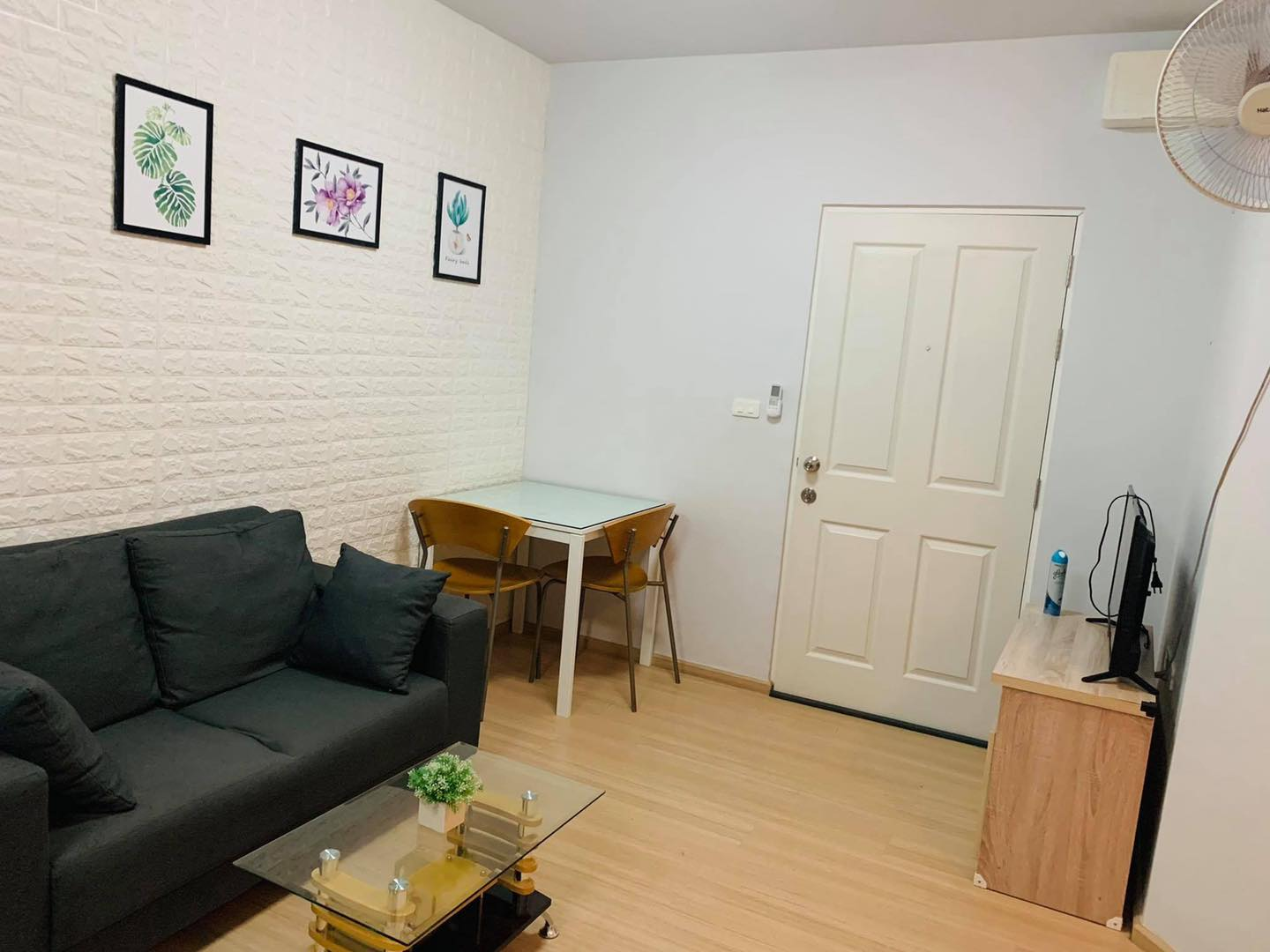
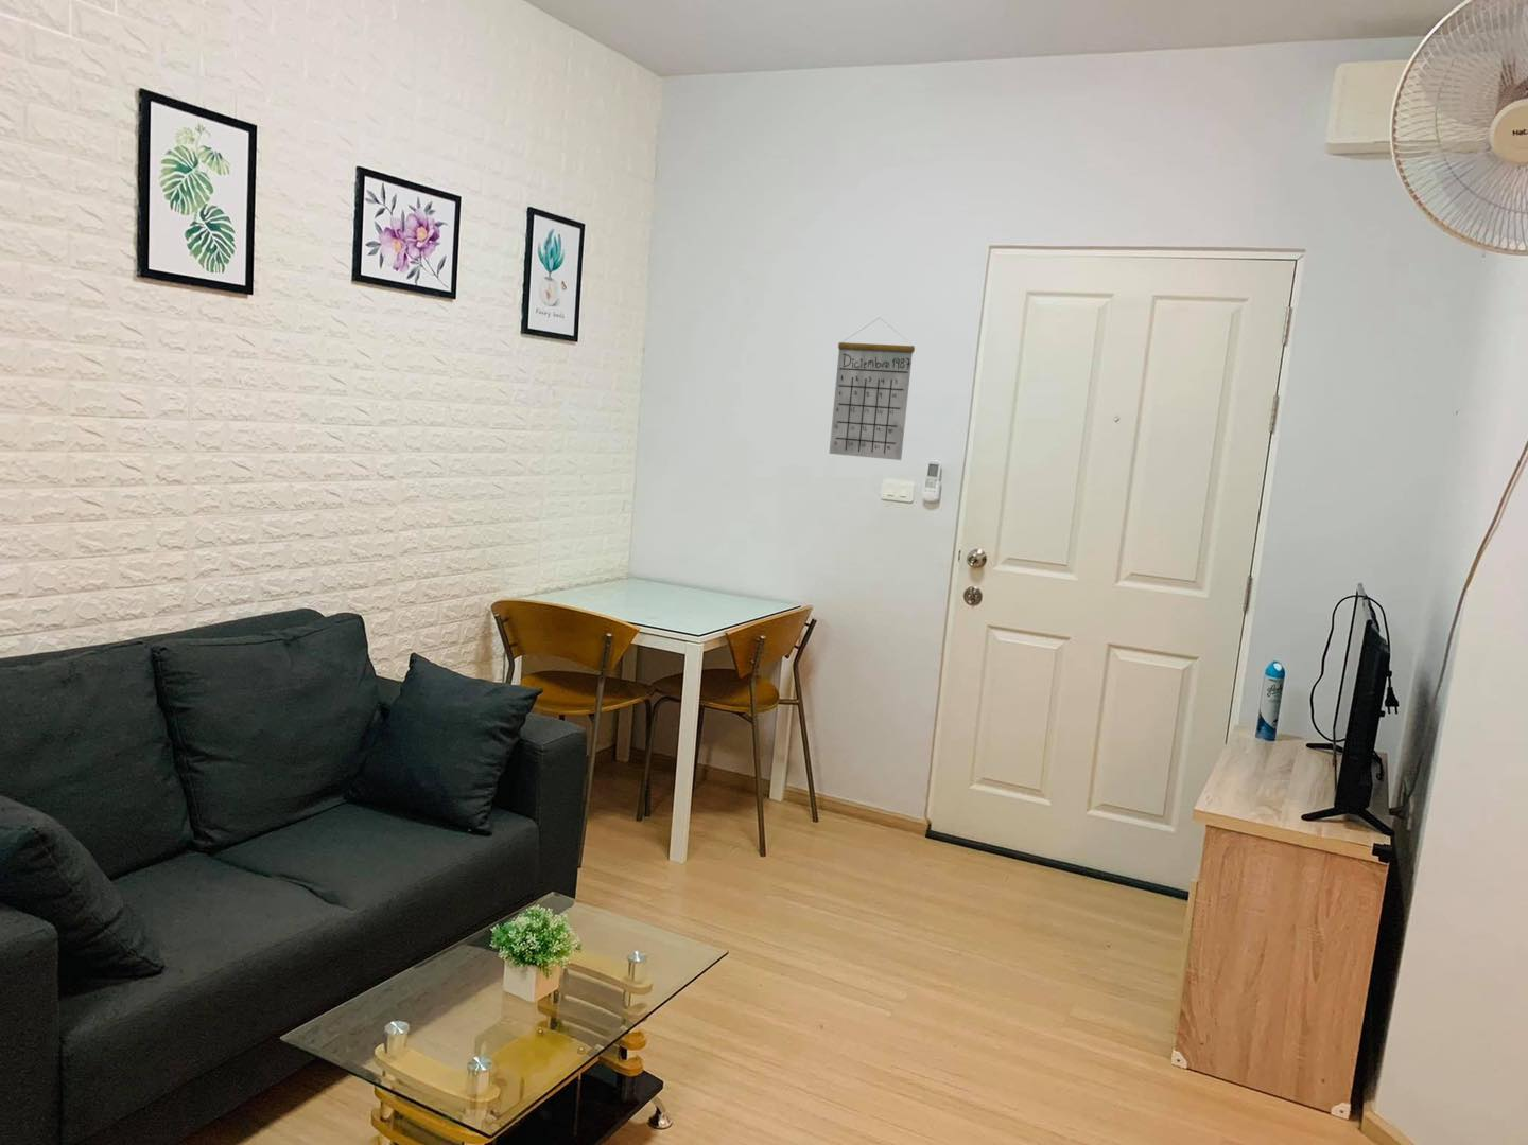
+ calendar (871, 387)
